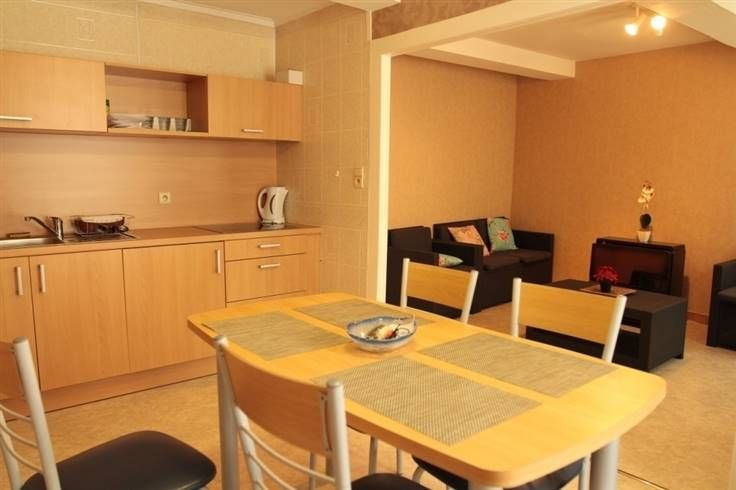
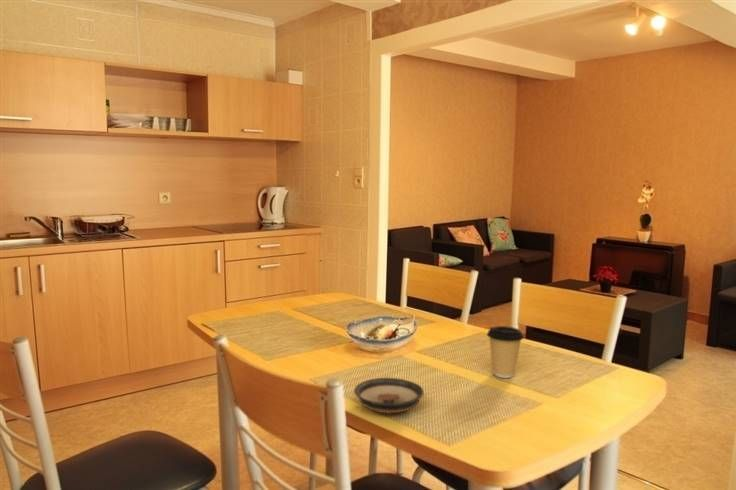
+ saucer (388, 398)
+ coffee cup (504, 351)
